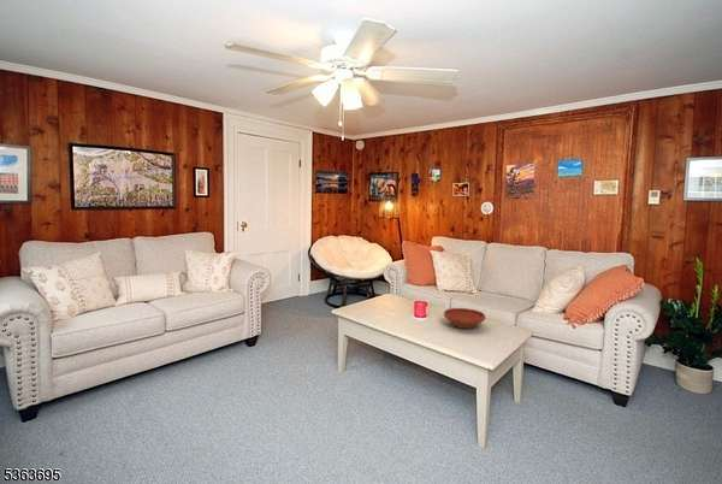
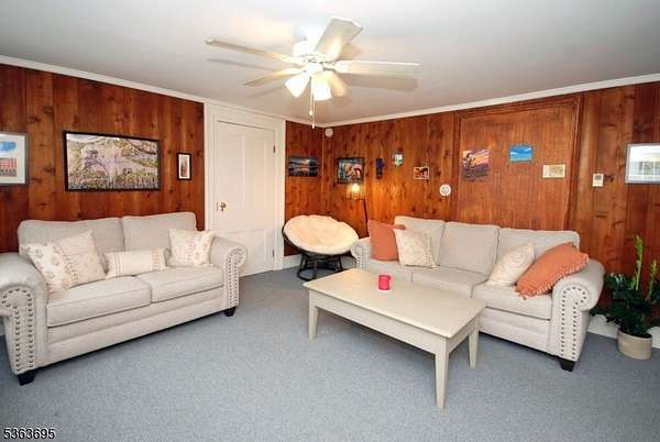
- bowl (463, 319)
